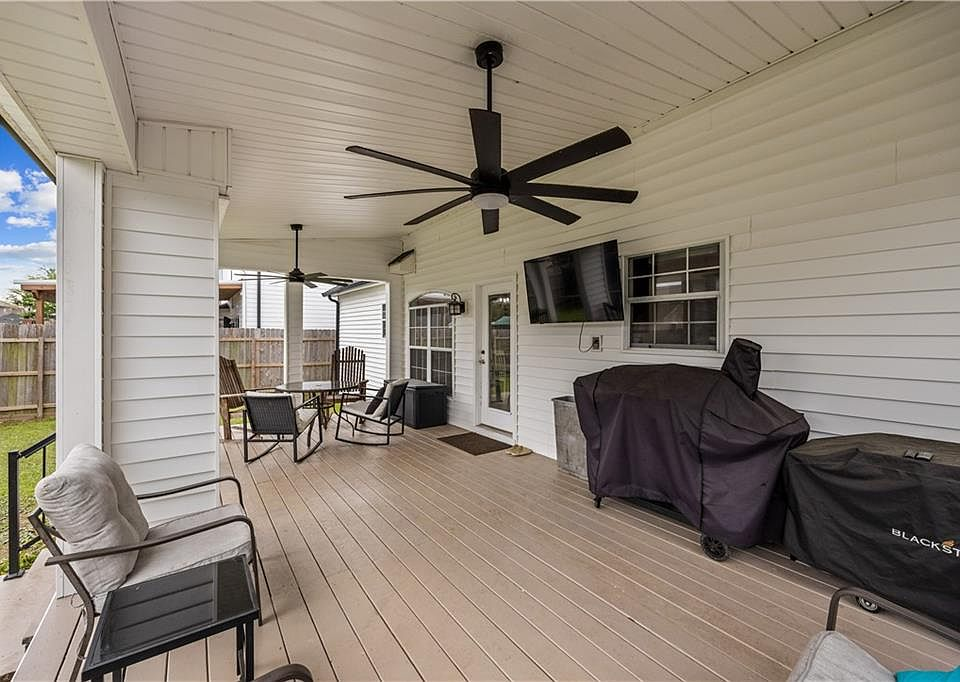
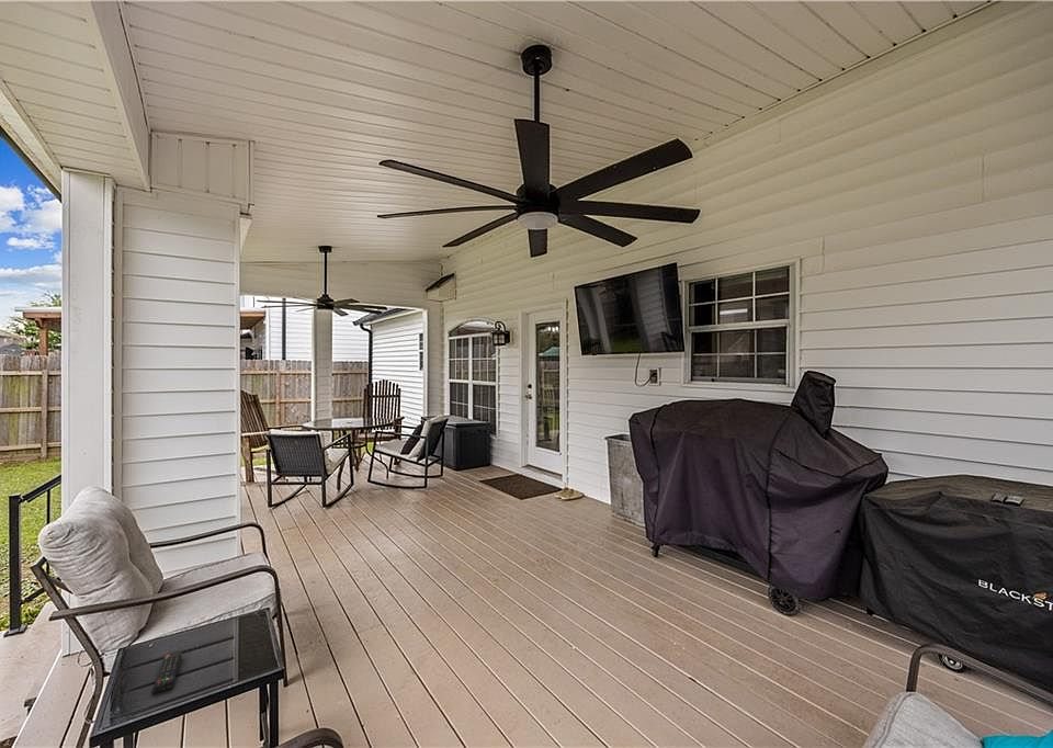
+ remote control (168, 671)
